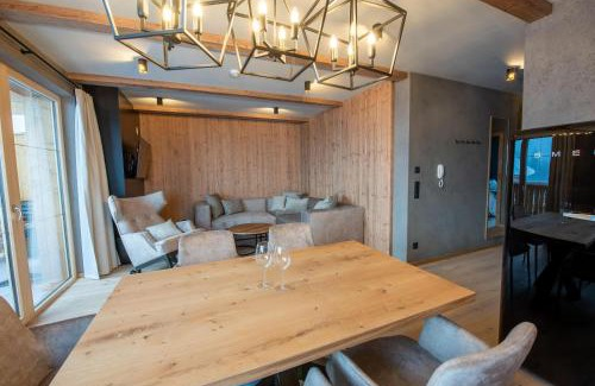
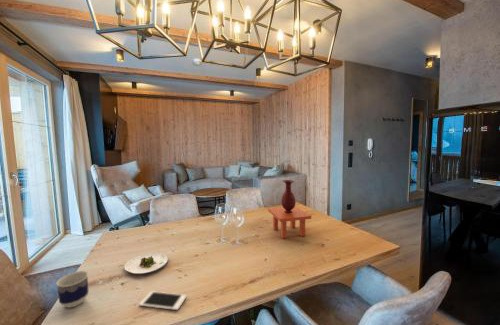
+ salad plate (147, 260)
+ cup (75, 288)
+ cell phone (163, 300)
+ vase (288, 206)
